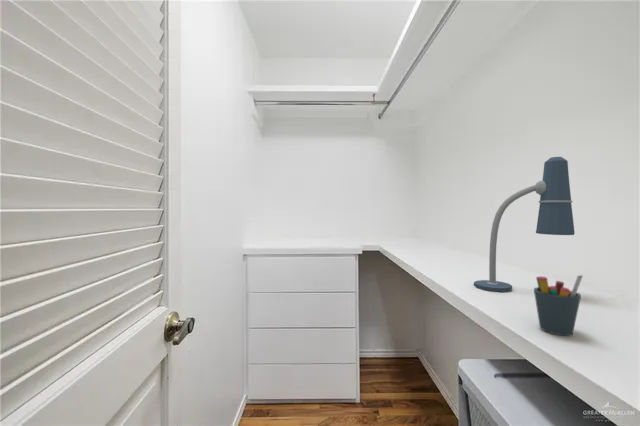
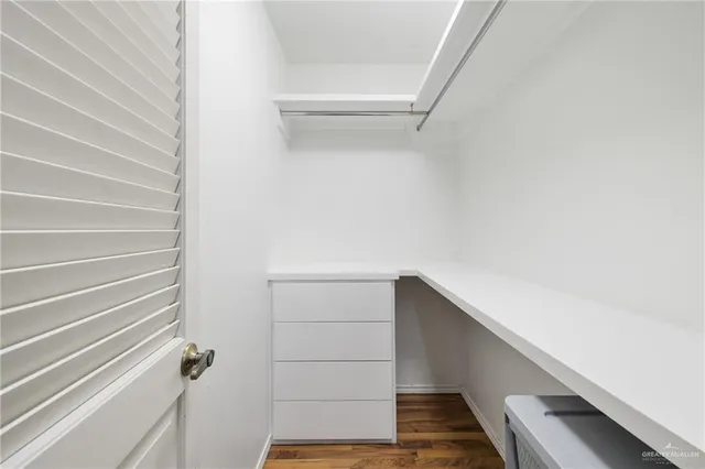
- pen holder (555, 300)
- desk lamp (536, 229)
